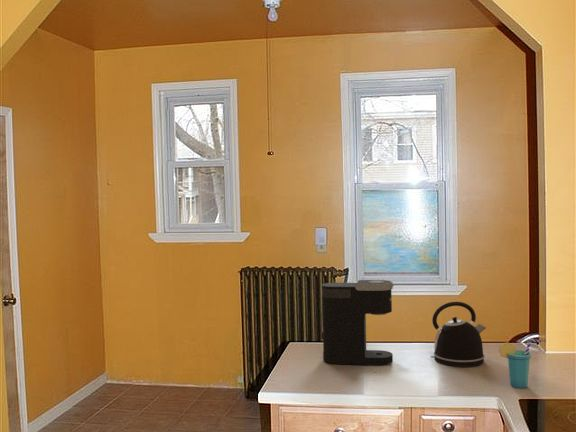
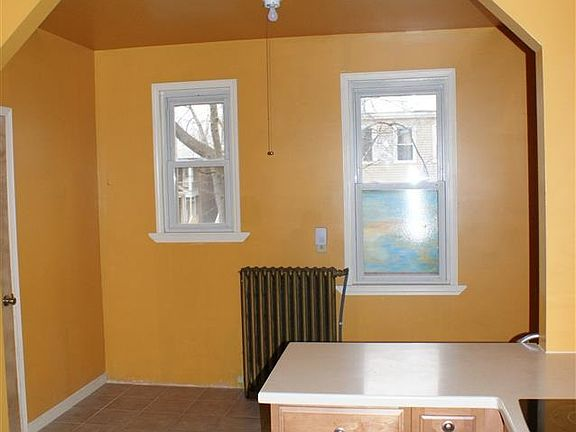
- cup (521, 362)
- coffee maker (357, 321)
- kettle (458, 330)
